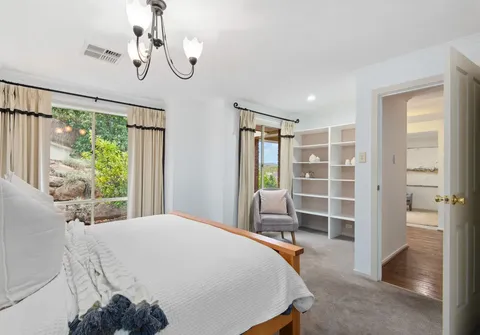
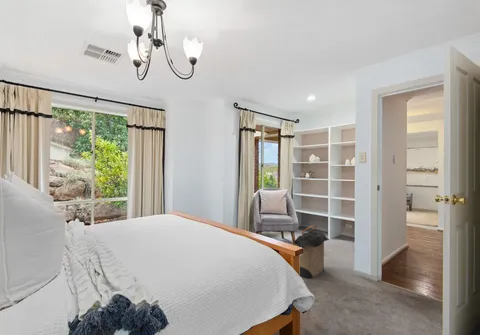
+ laundry hamper (310, 247)
